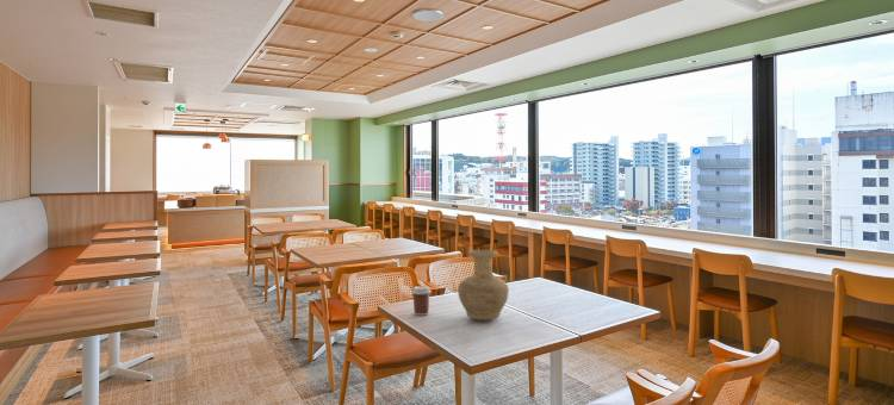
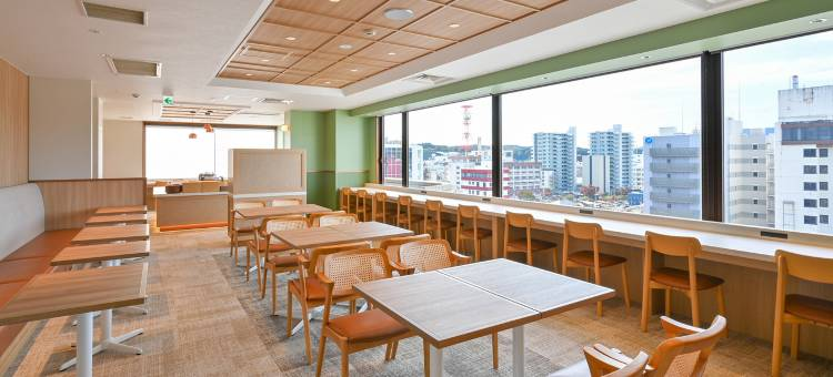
- vase (483, 285)
- coffee cup (421, 300)
